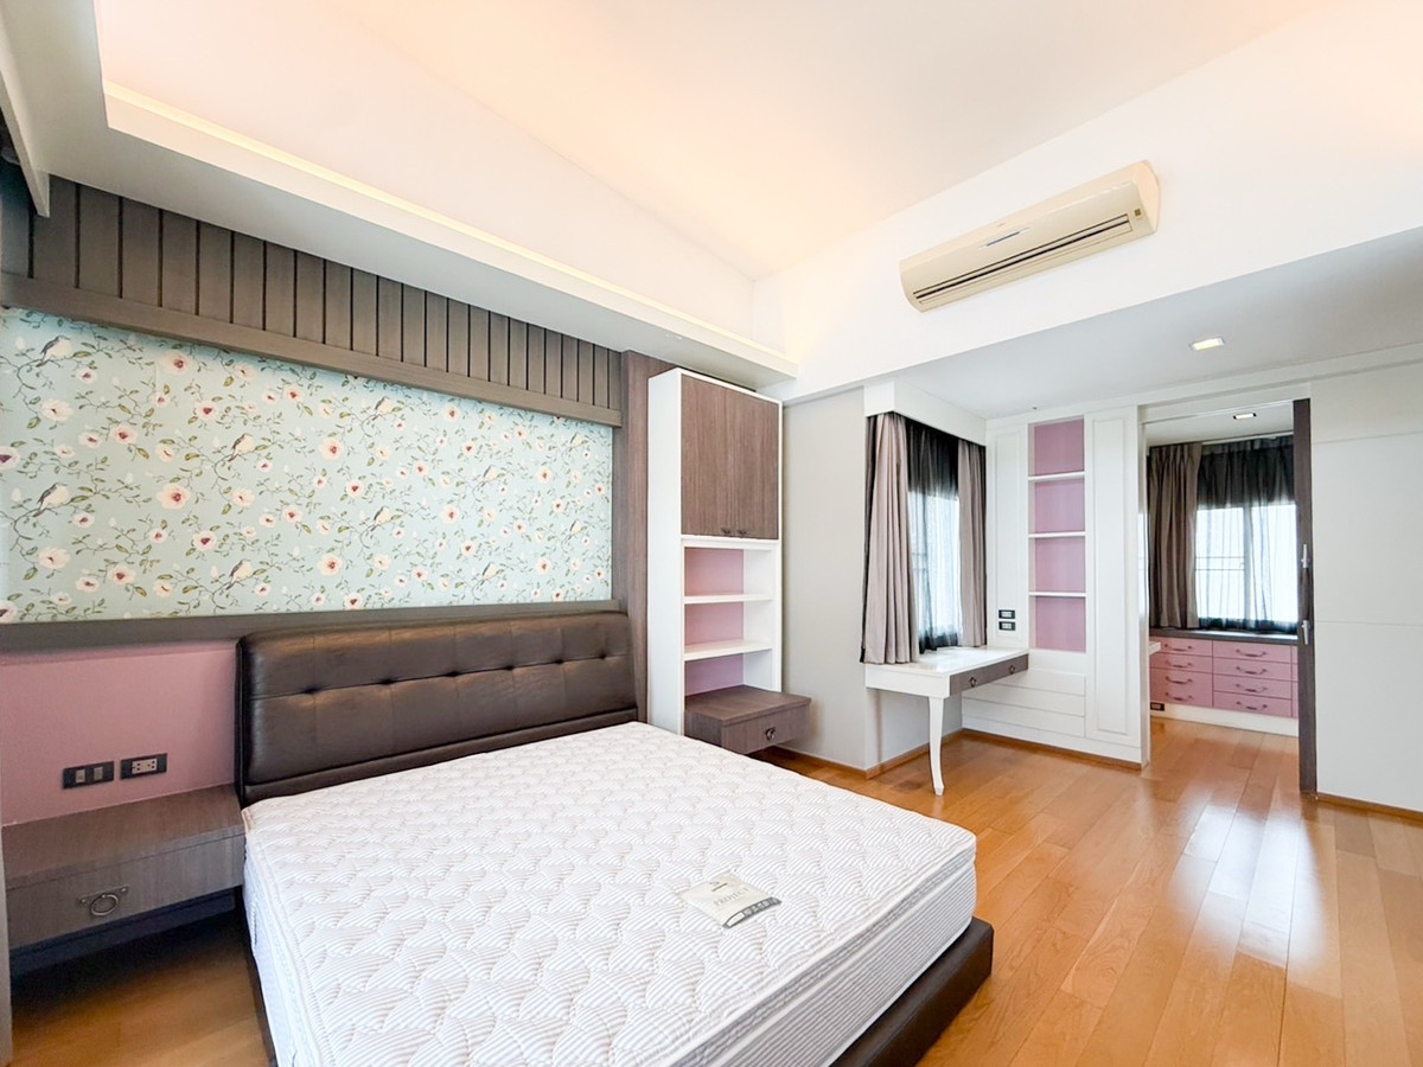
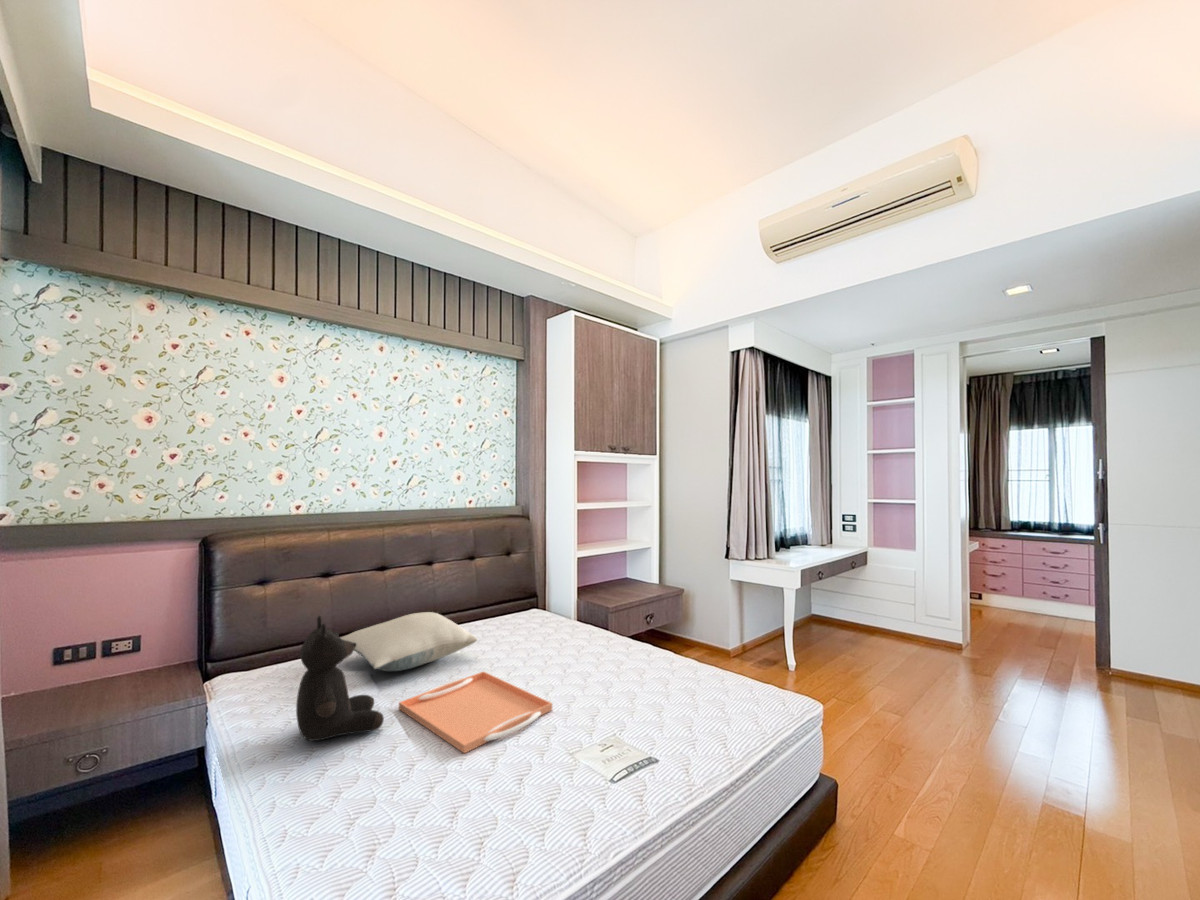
+ serving tray (475, 706)
+ teddy bear (340, 673)
+ pillow (407, 640)
